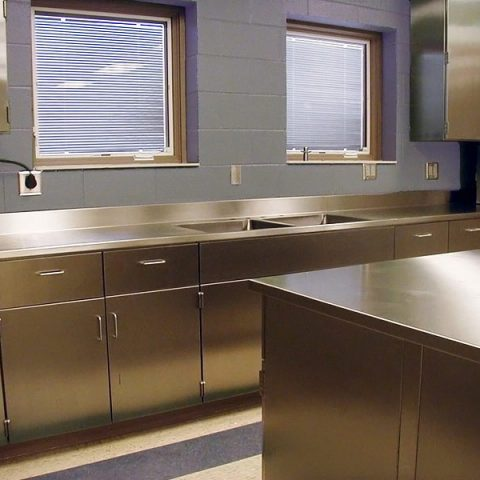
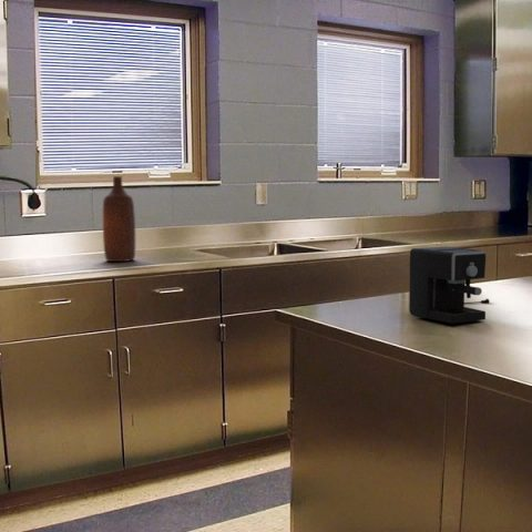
+ bottle (119, 218)
+ coffee maker (471, 278)
